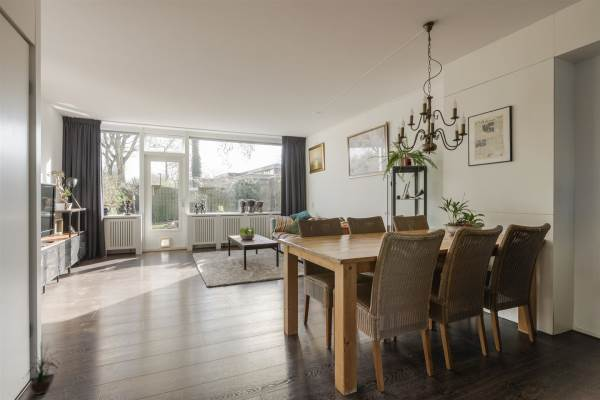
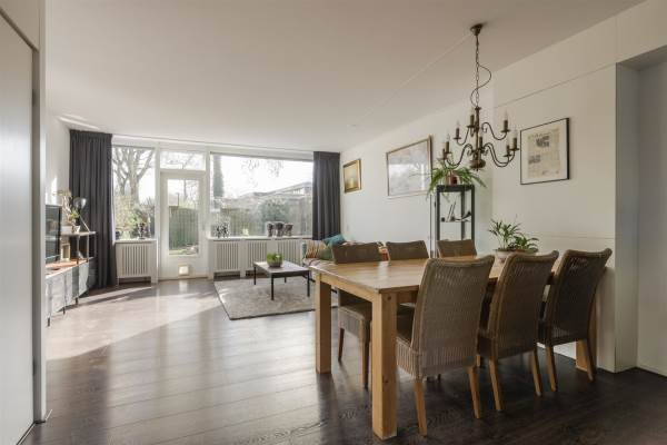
- potted plant (43, 361)
